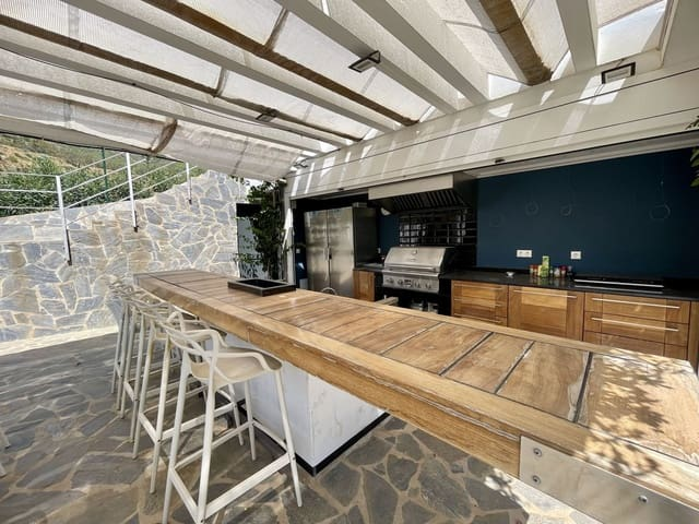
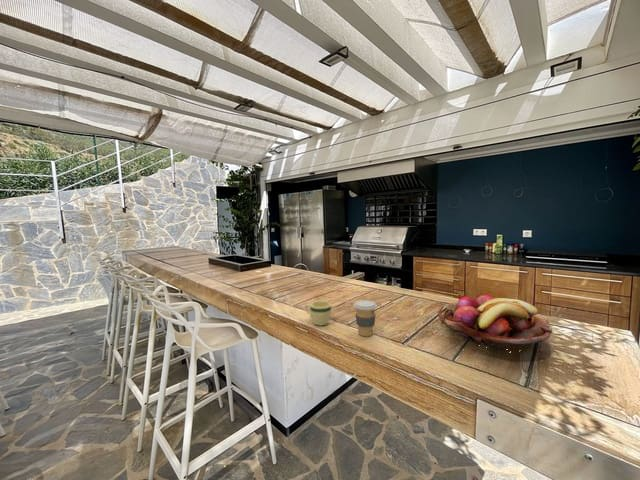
+ mug (317, 312)
+ coffee cup (365, 318)
+ fruit basket (489, 317)
